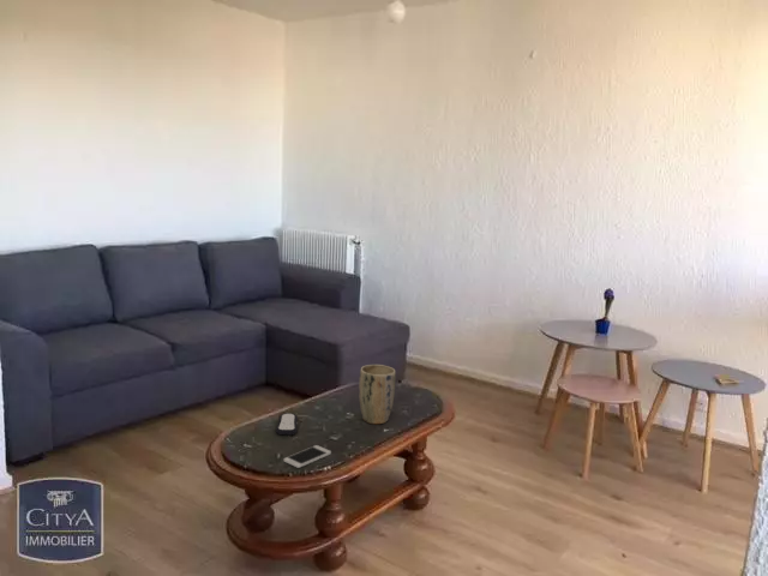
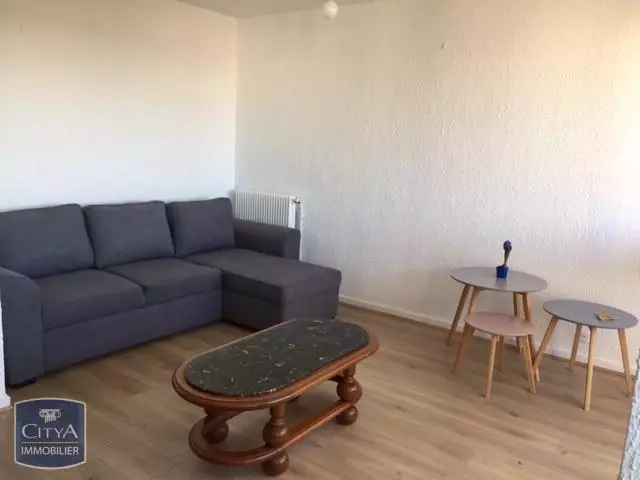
- plant pot (376, 394)
- remote control (287, 424)
- smartphone (307, 456)
